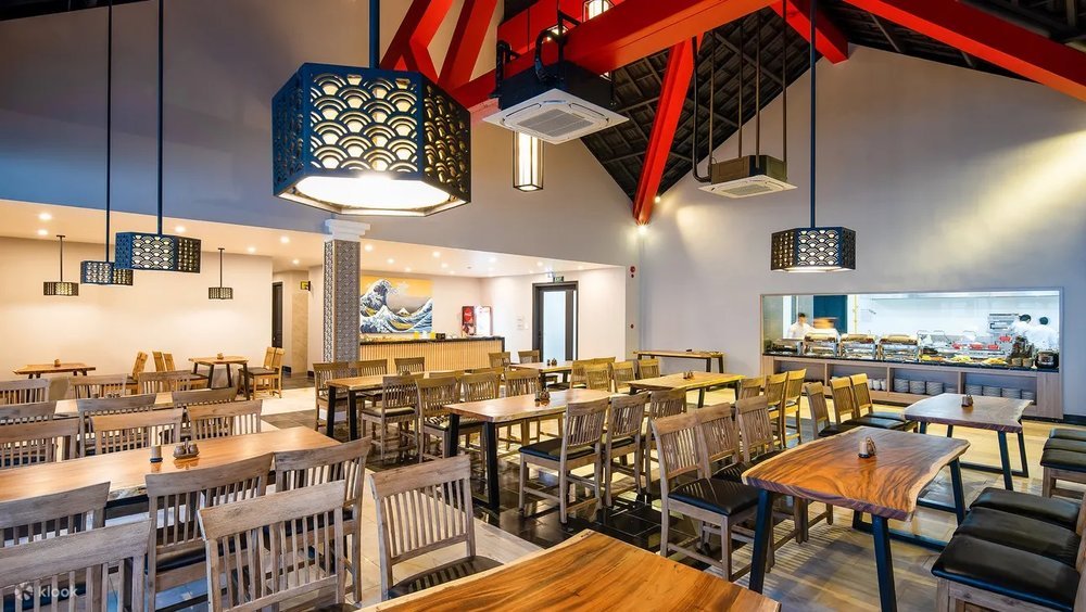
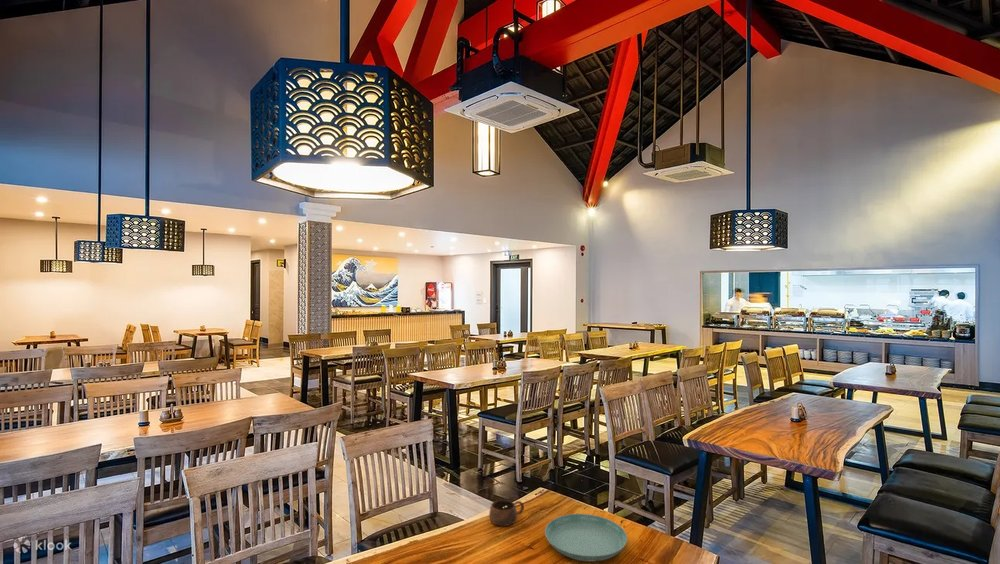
+ cup (507, 511)
+ saucer (585, 538)
